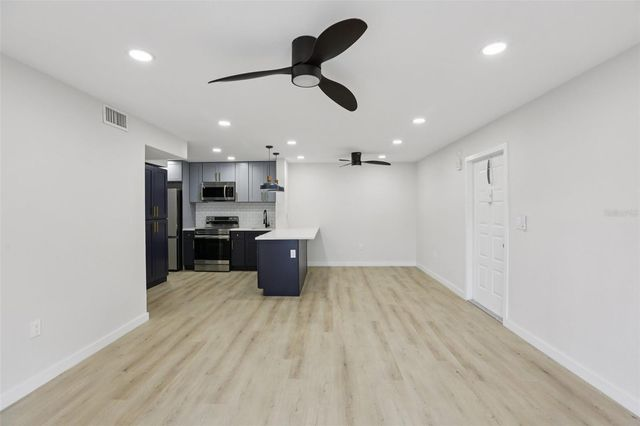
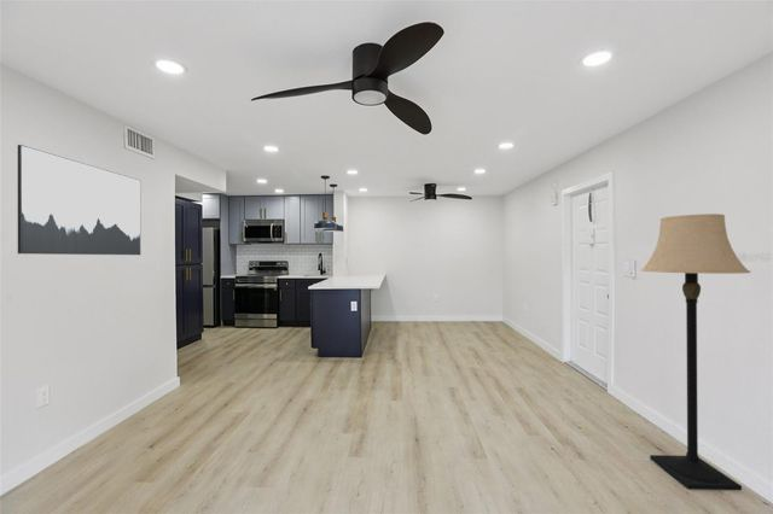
+ wall art (91, 210)
+ lamp (691, 345)
